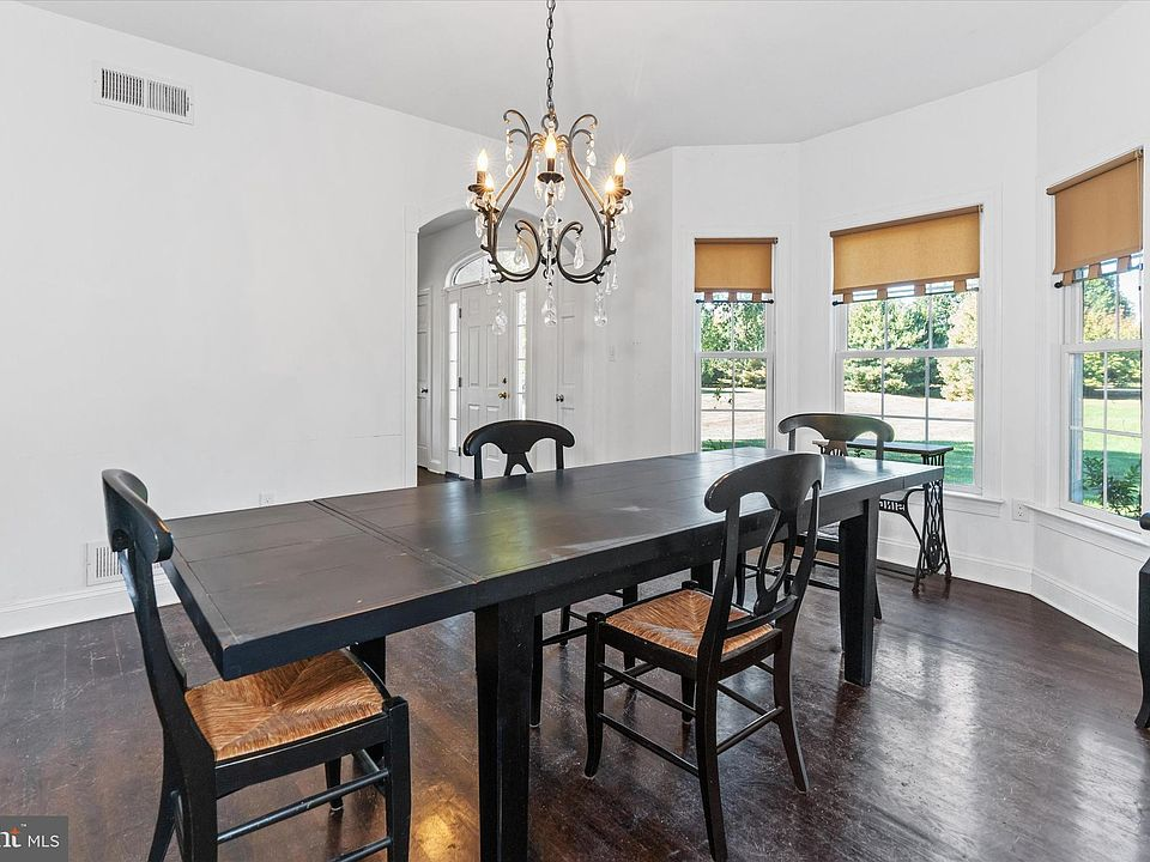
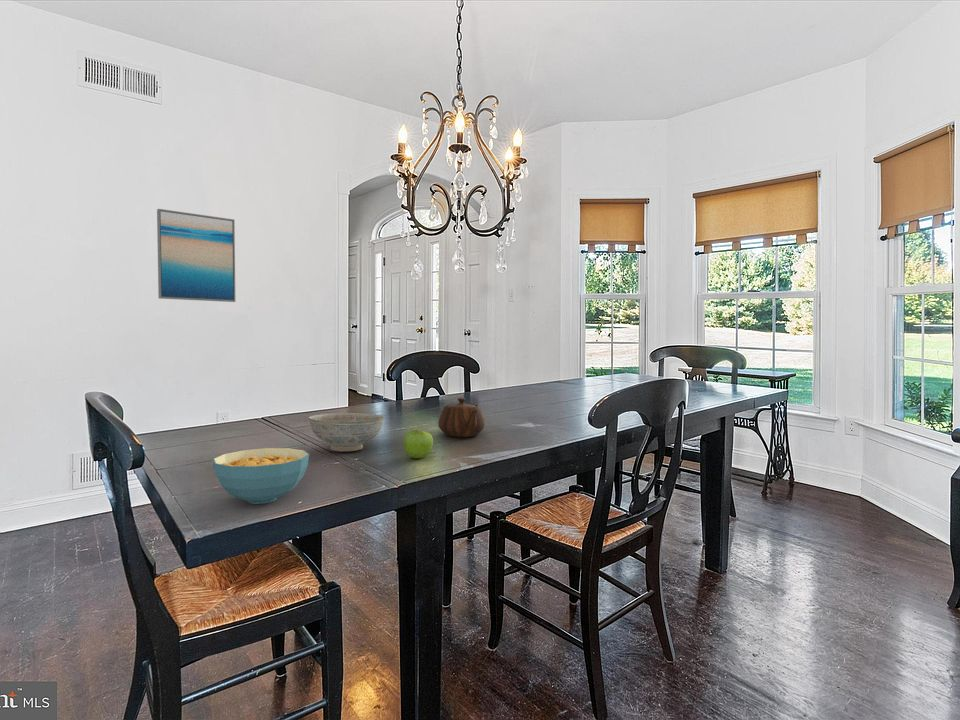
+ wall art (197, 257)
+ fruit (418, 443)
+ decorative bowl (347, 432)
+ teapot (462, 416)
+ cereal bowl (262, 478)
